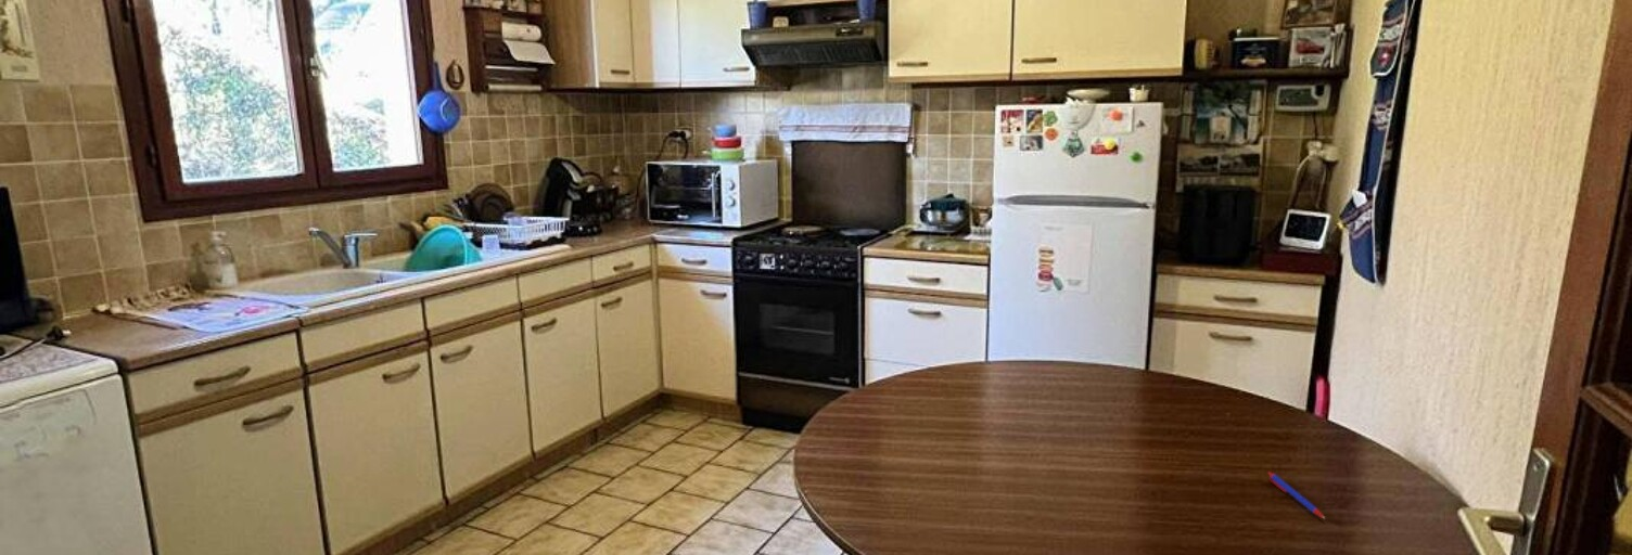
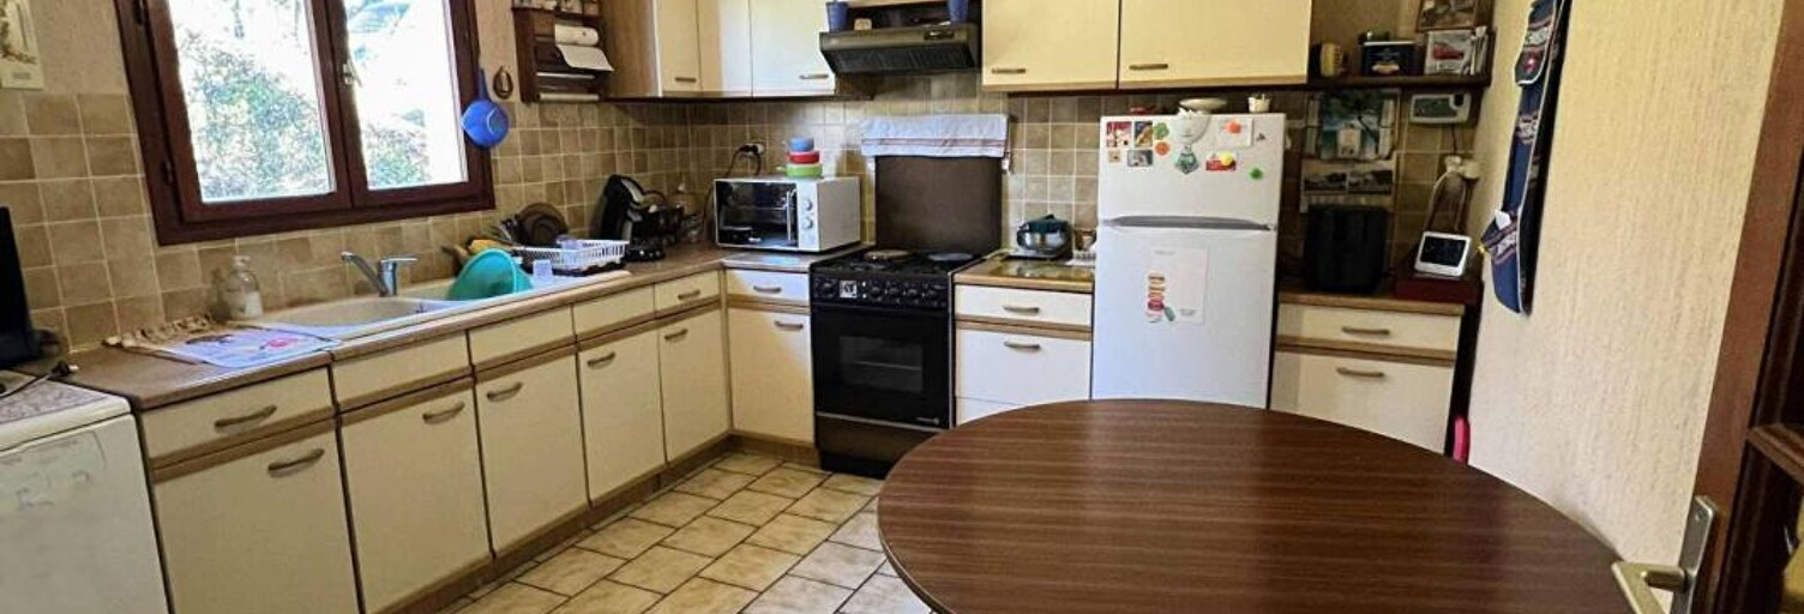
- pen (1296, 494)
